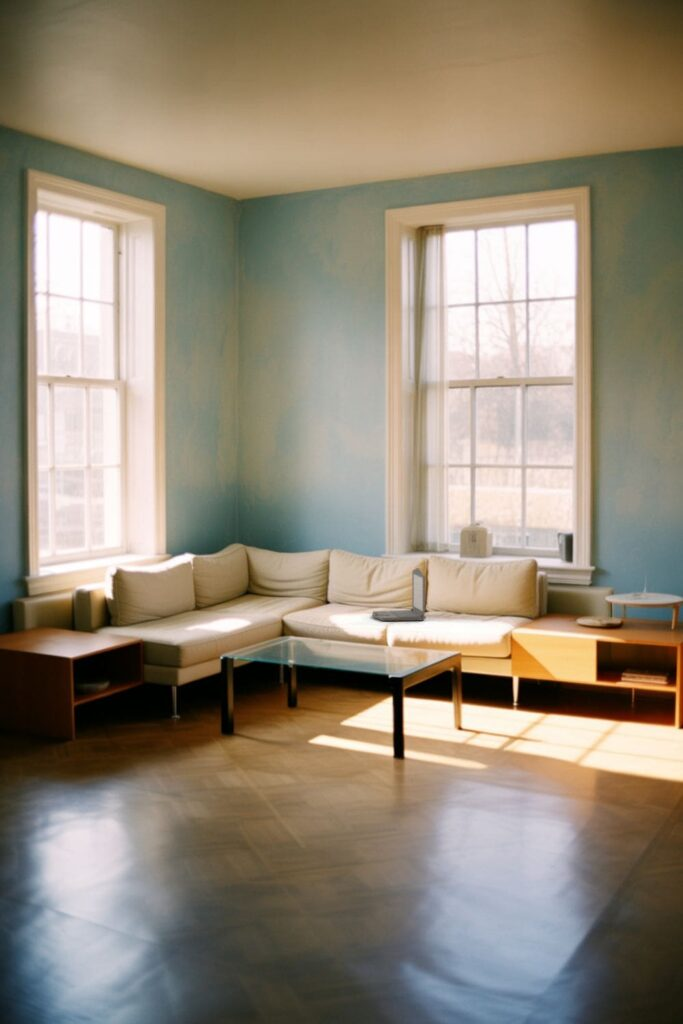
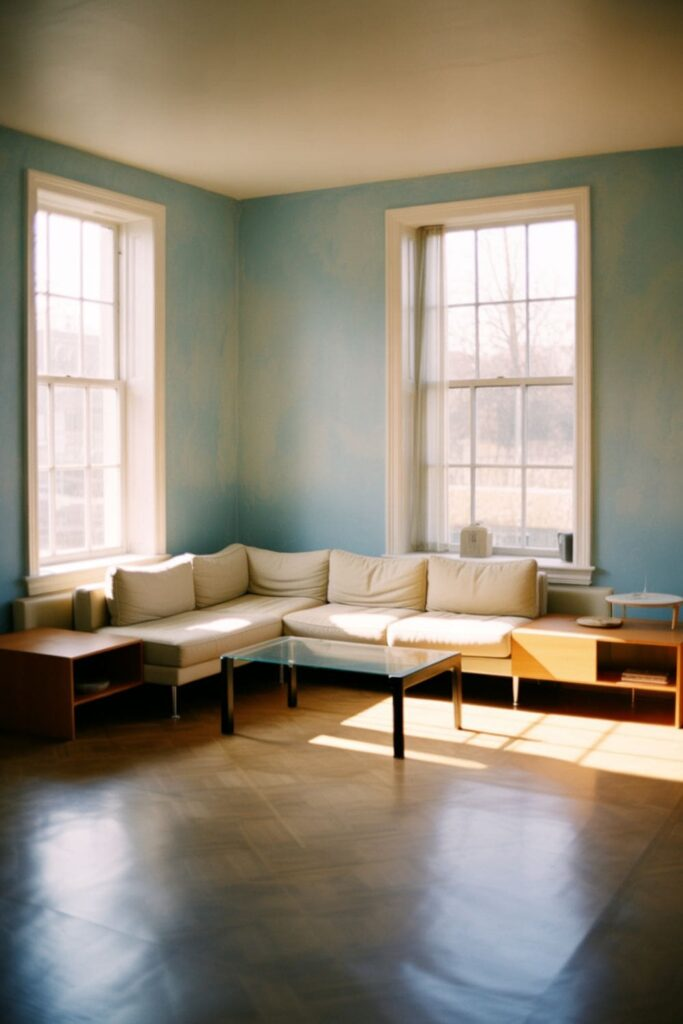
- laptop (412, 592)
